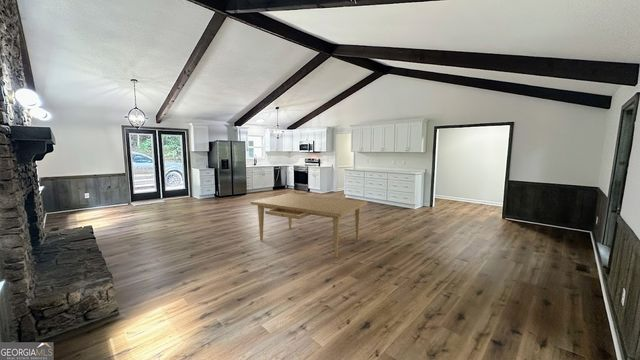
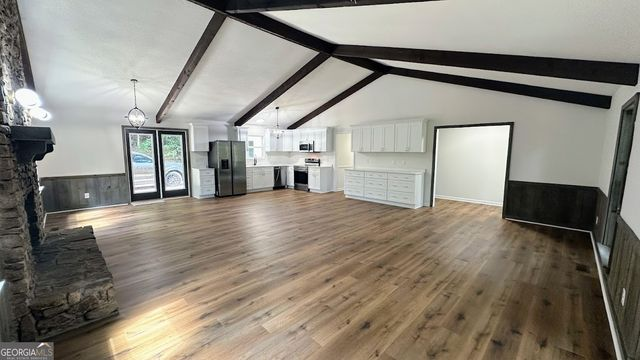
- dining table (308, 215)
